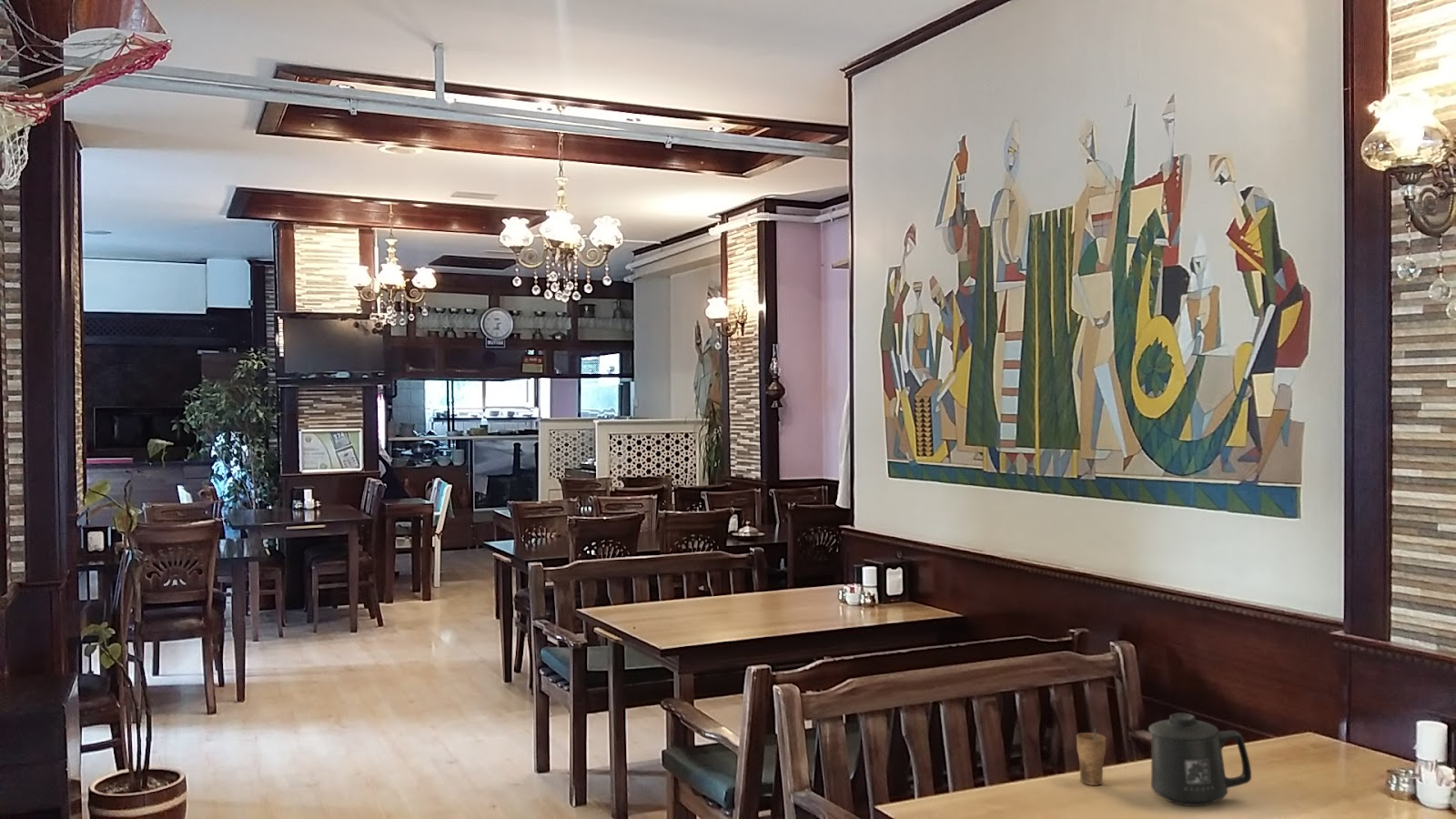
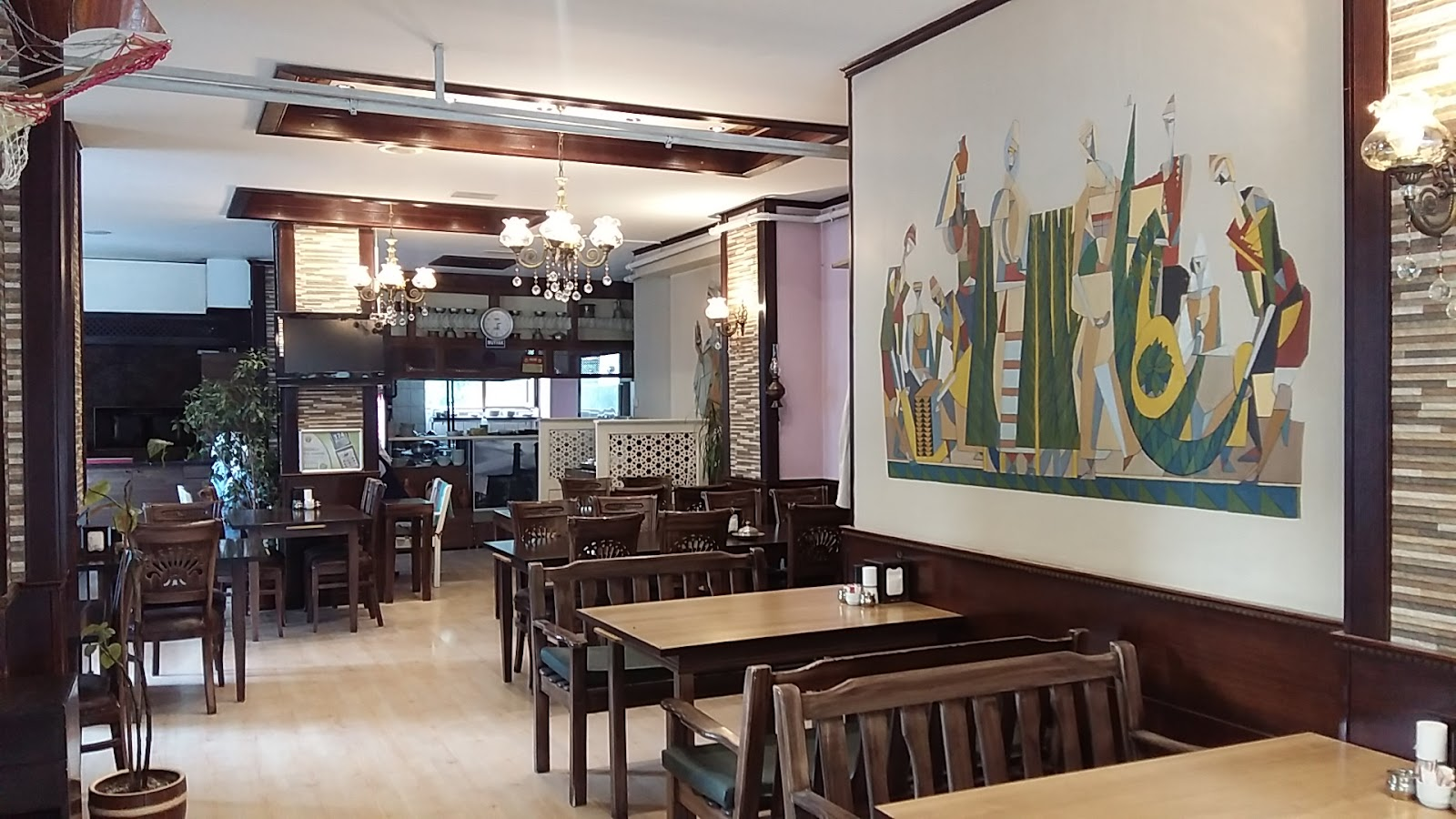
- mug (1195, 755)
- cup (1091, 753)
